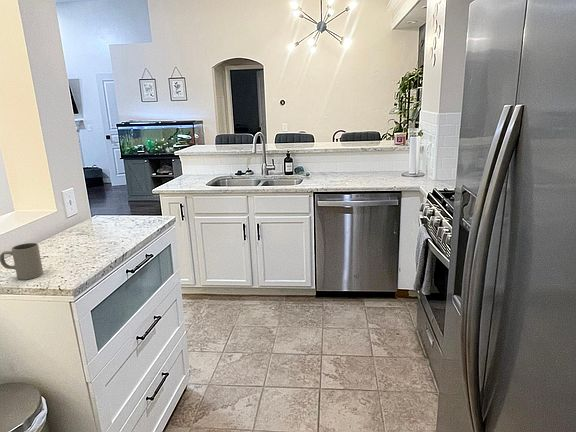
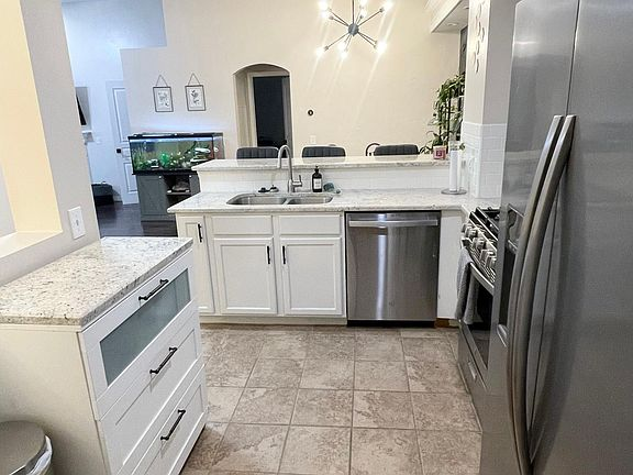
- mug (20, 261)
